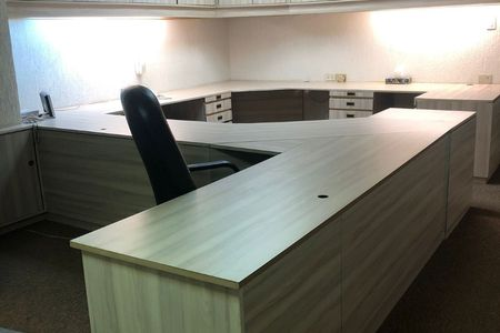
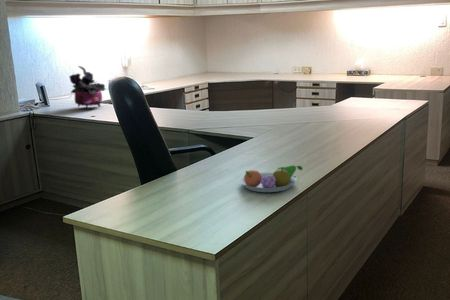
+ fruit bowl (270, 174)
+ potted plant (88, 87)
